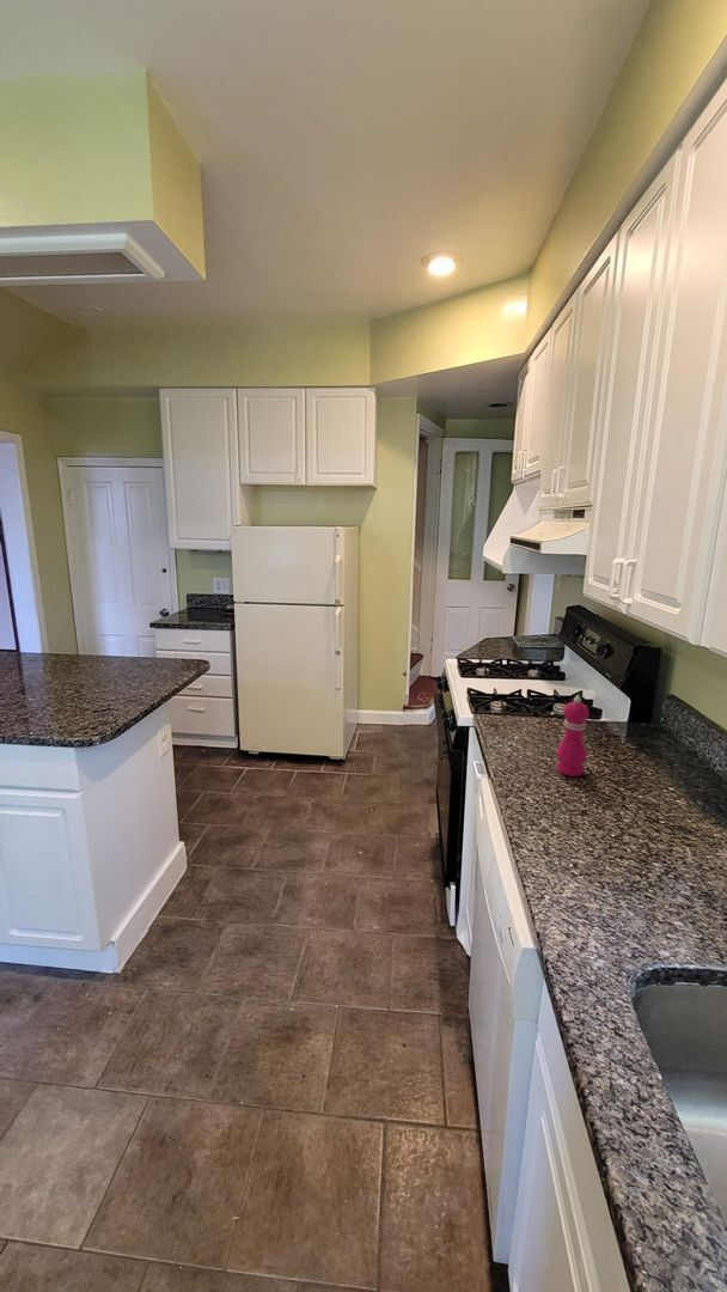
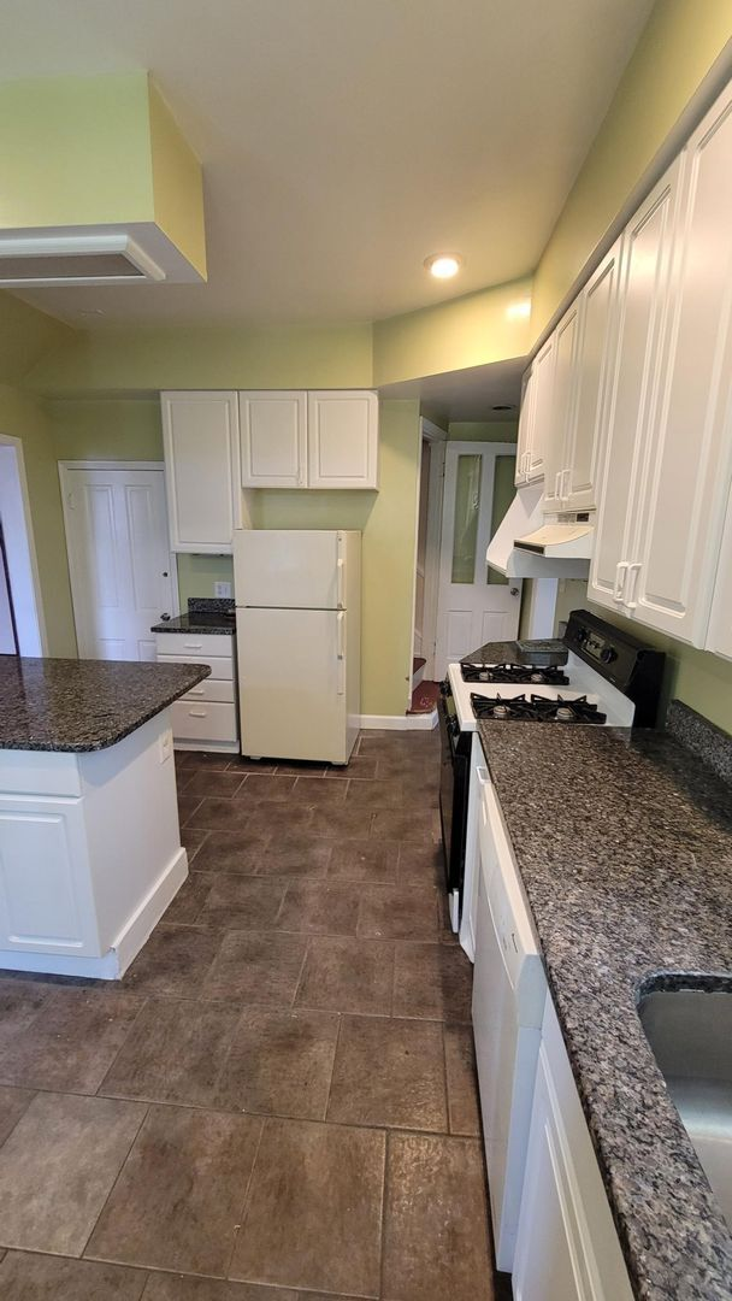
- pepper mill (573, 733)
